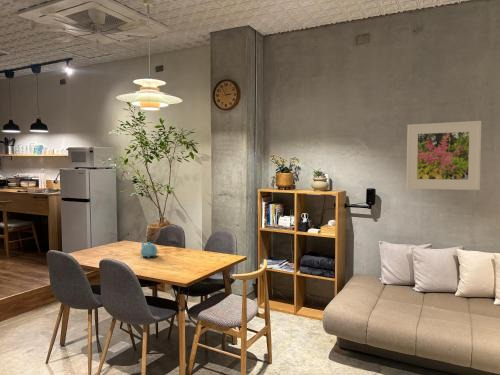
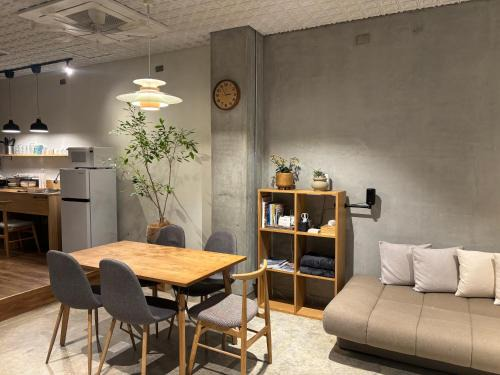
- teapot (148, 249)
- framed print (442, 156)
